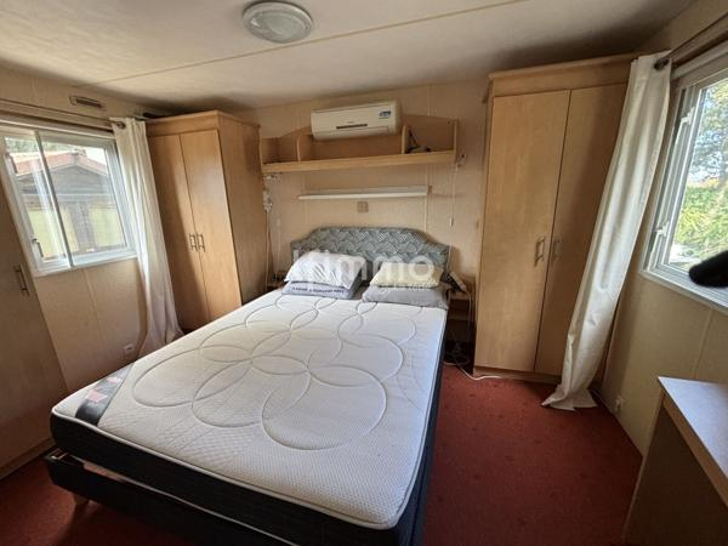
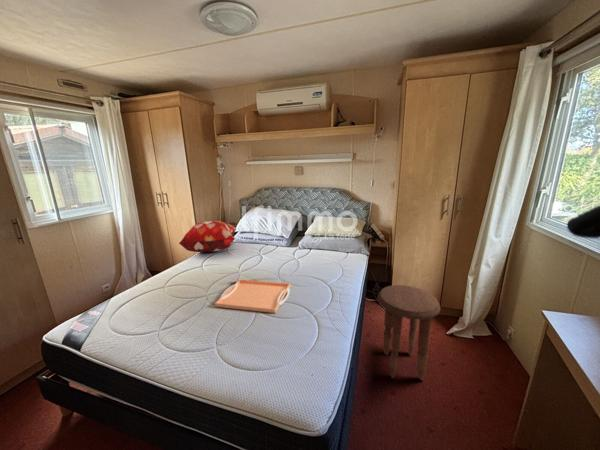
+ serving tray (255, 294)
+ side table (409, 332)
+ decorative pillow (211, 235)
